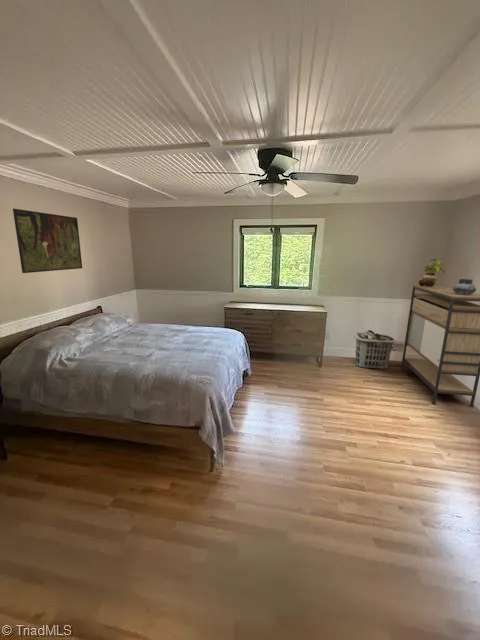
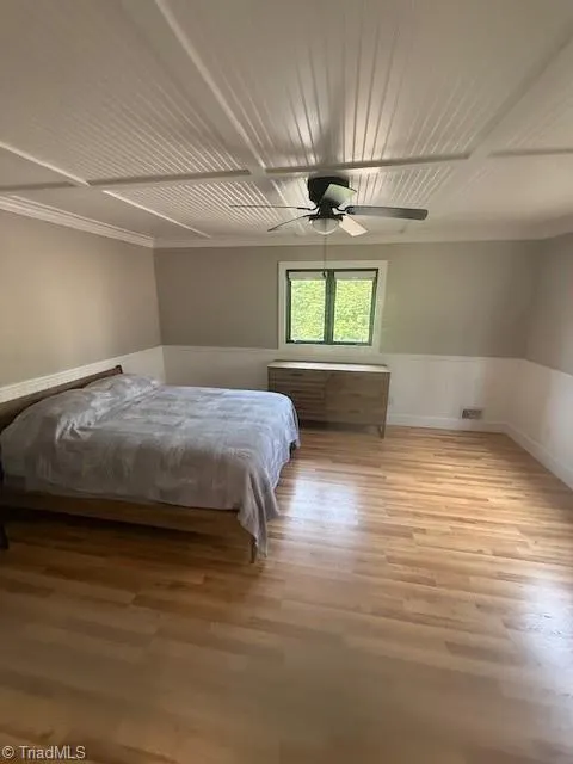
- shelving unit (440, 339)
- potted plant (432, 273)
- clothes hamper (373, 348)
- ceramic vessel (464, 286)
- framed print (52, 242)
